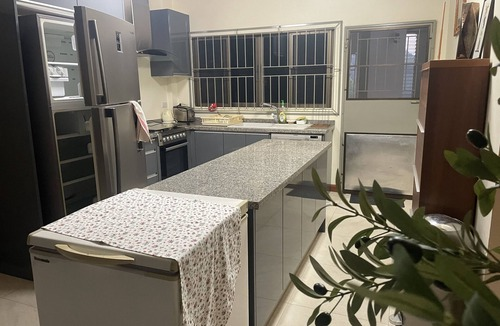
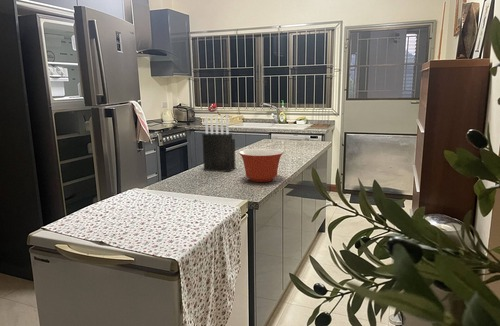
+ mixing bowl (261, 165)
+ knife block (219, 142)
